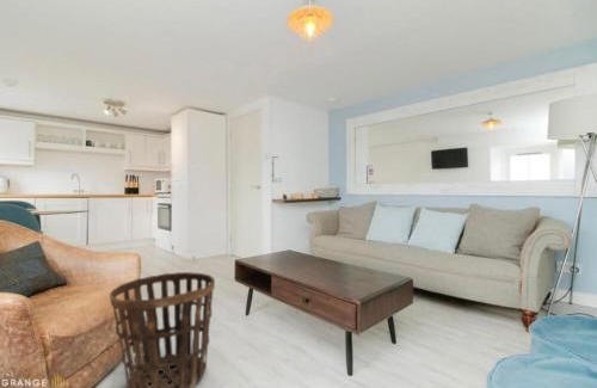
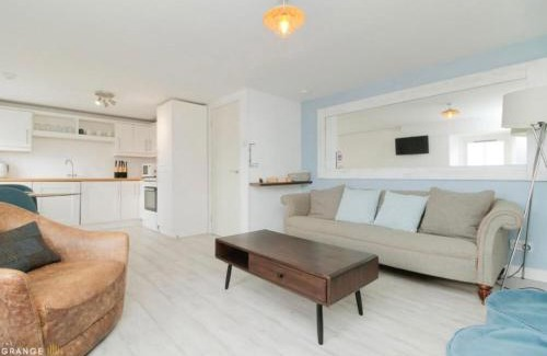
- basket (166, 330)
